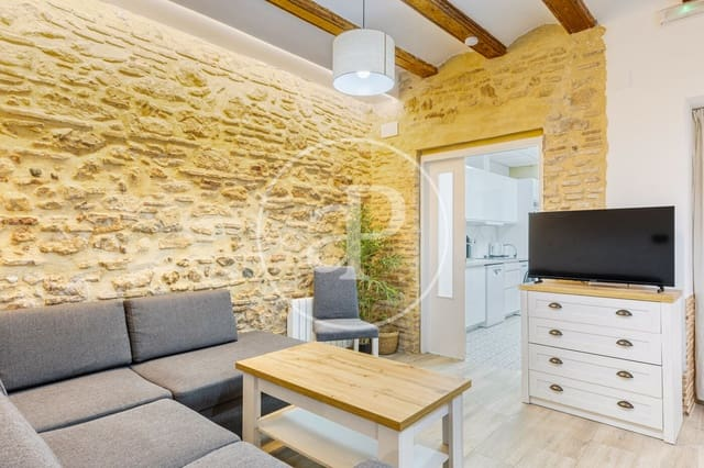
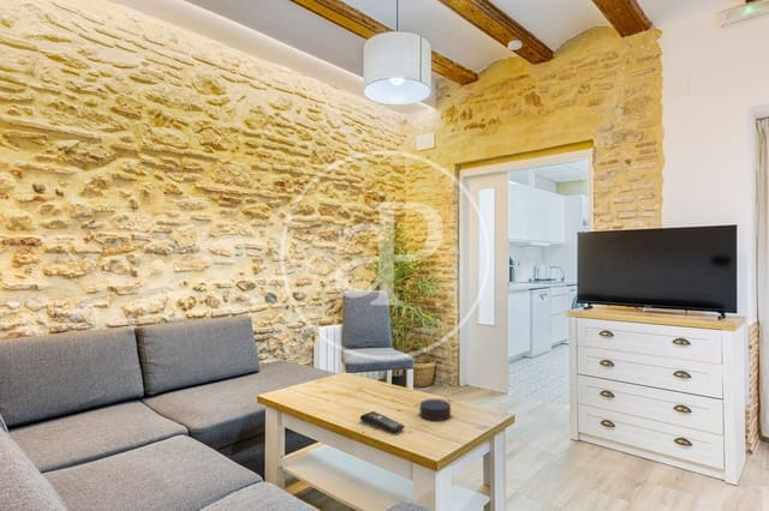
+ remote control (381, 421)
+ candle (435, 408)
